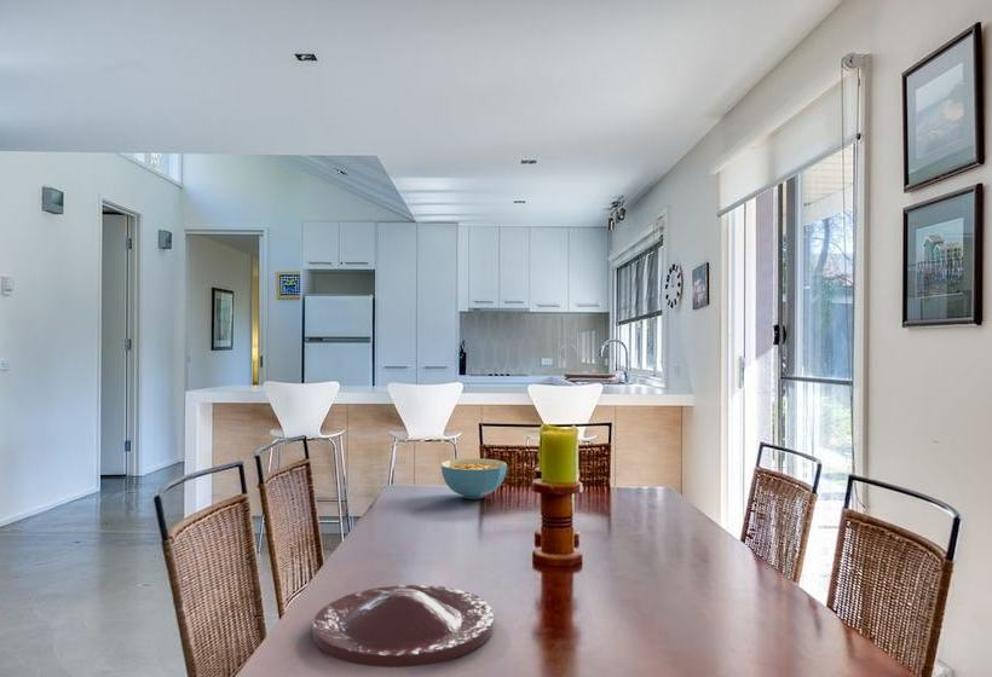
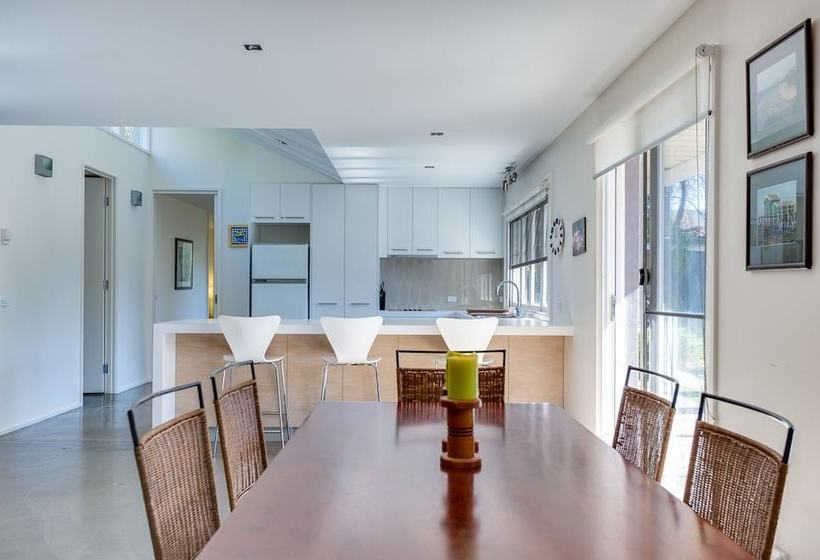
- cereal bowl (473, 480)
- plate (404, 609)
